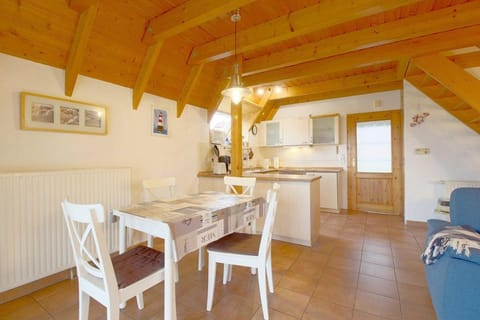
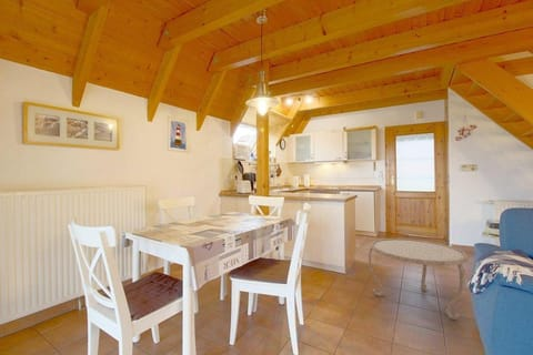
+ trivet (422, 274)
